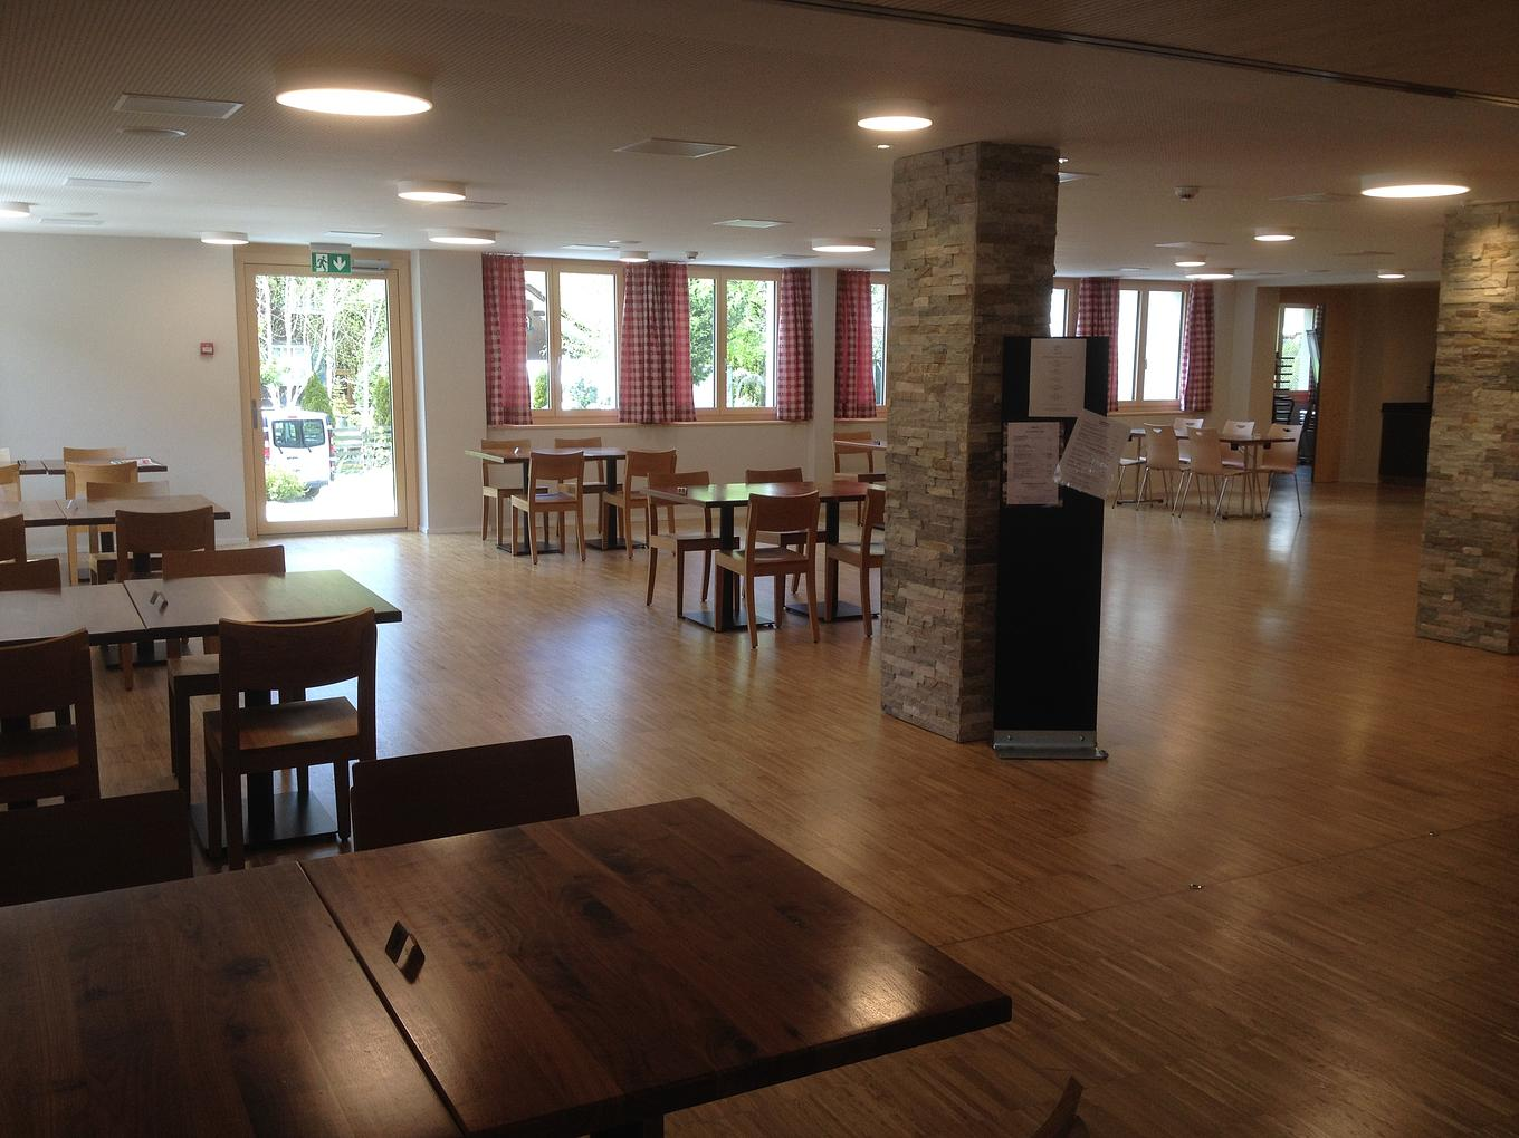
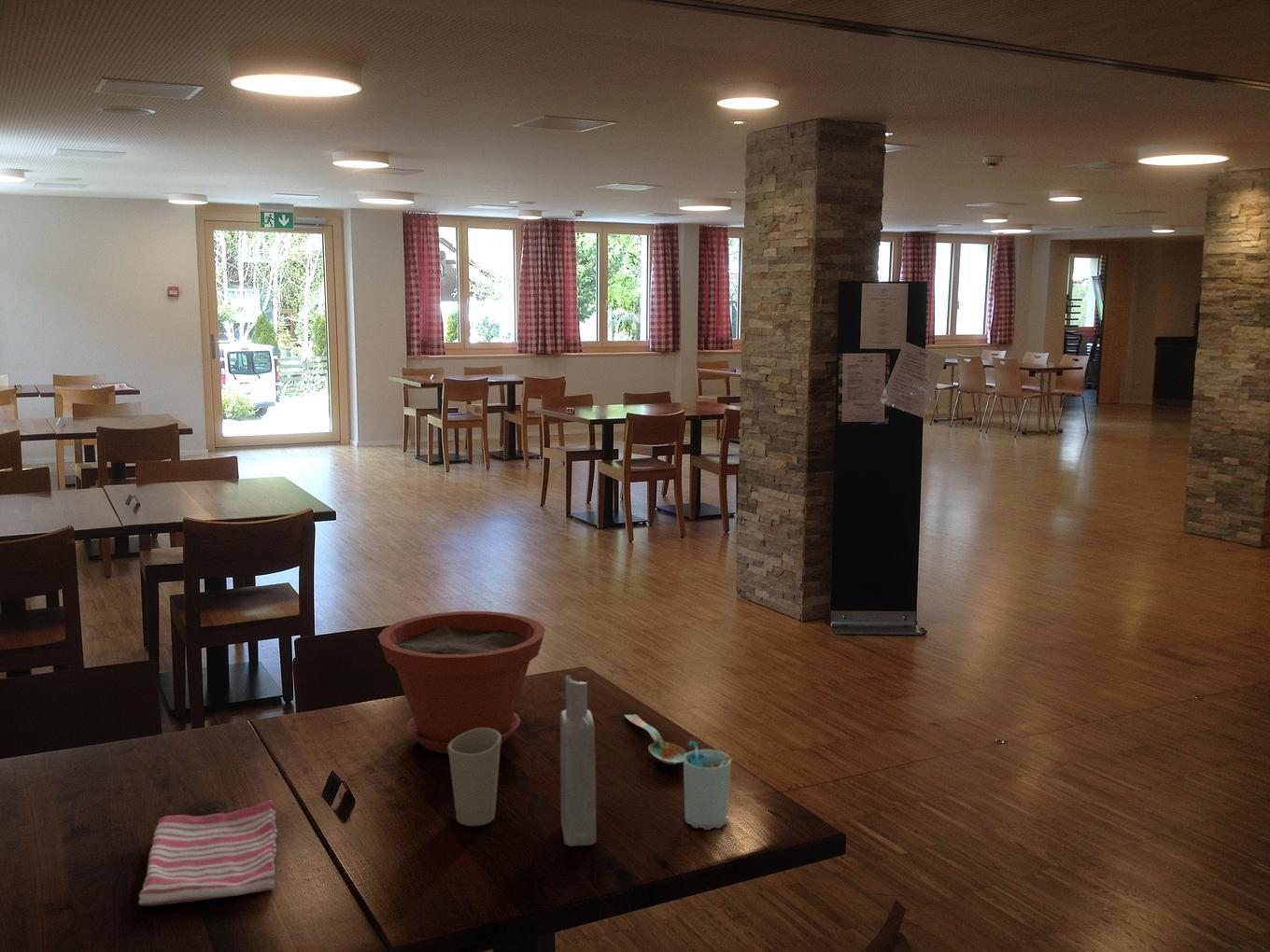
+ cup (474, 777)
+ spoon (652, 736)
+ cup (708, 782)
+ plant pot (463, 685)
+ dish towel (212, 850)
+ bottle (577, 755)
